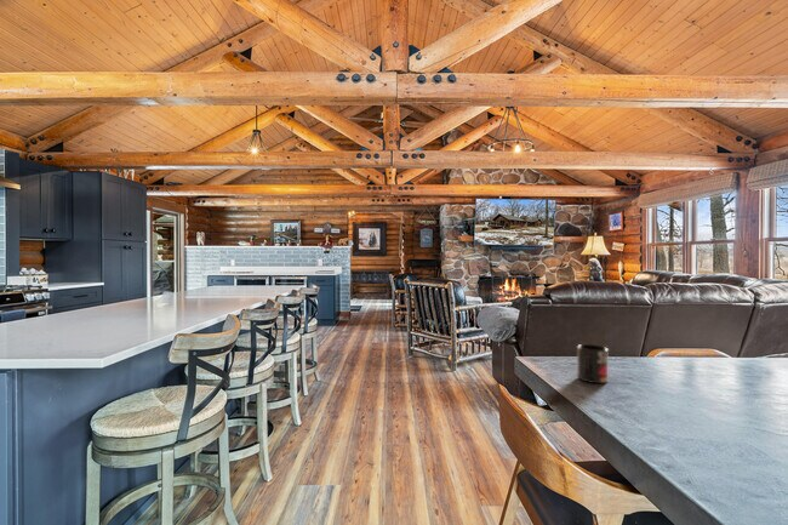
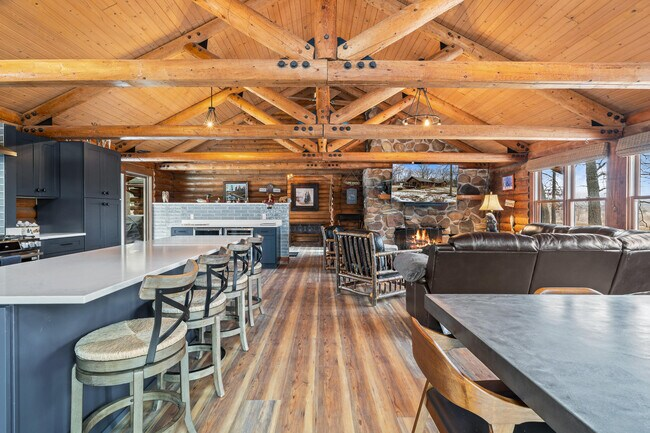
- mug (590, 364)
